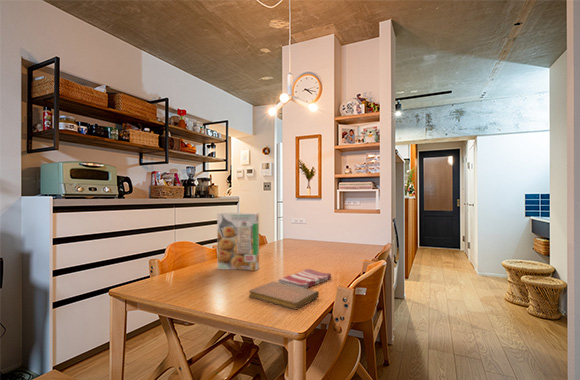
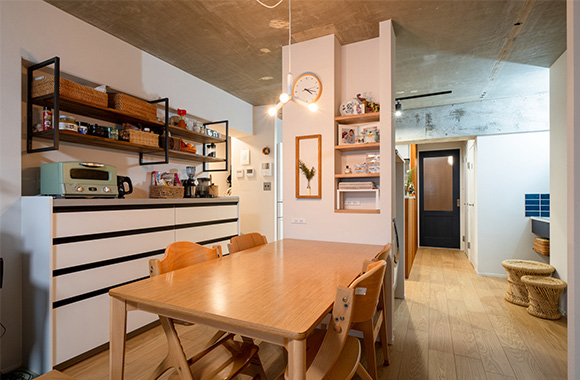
- dish towel (305, 277)
- notebook (283, 293)
- cereal box (238, 240)
